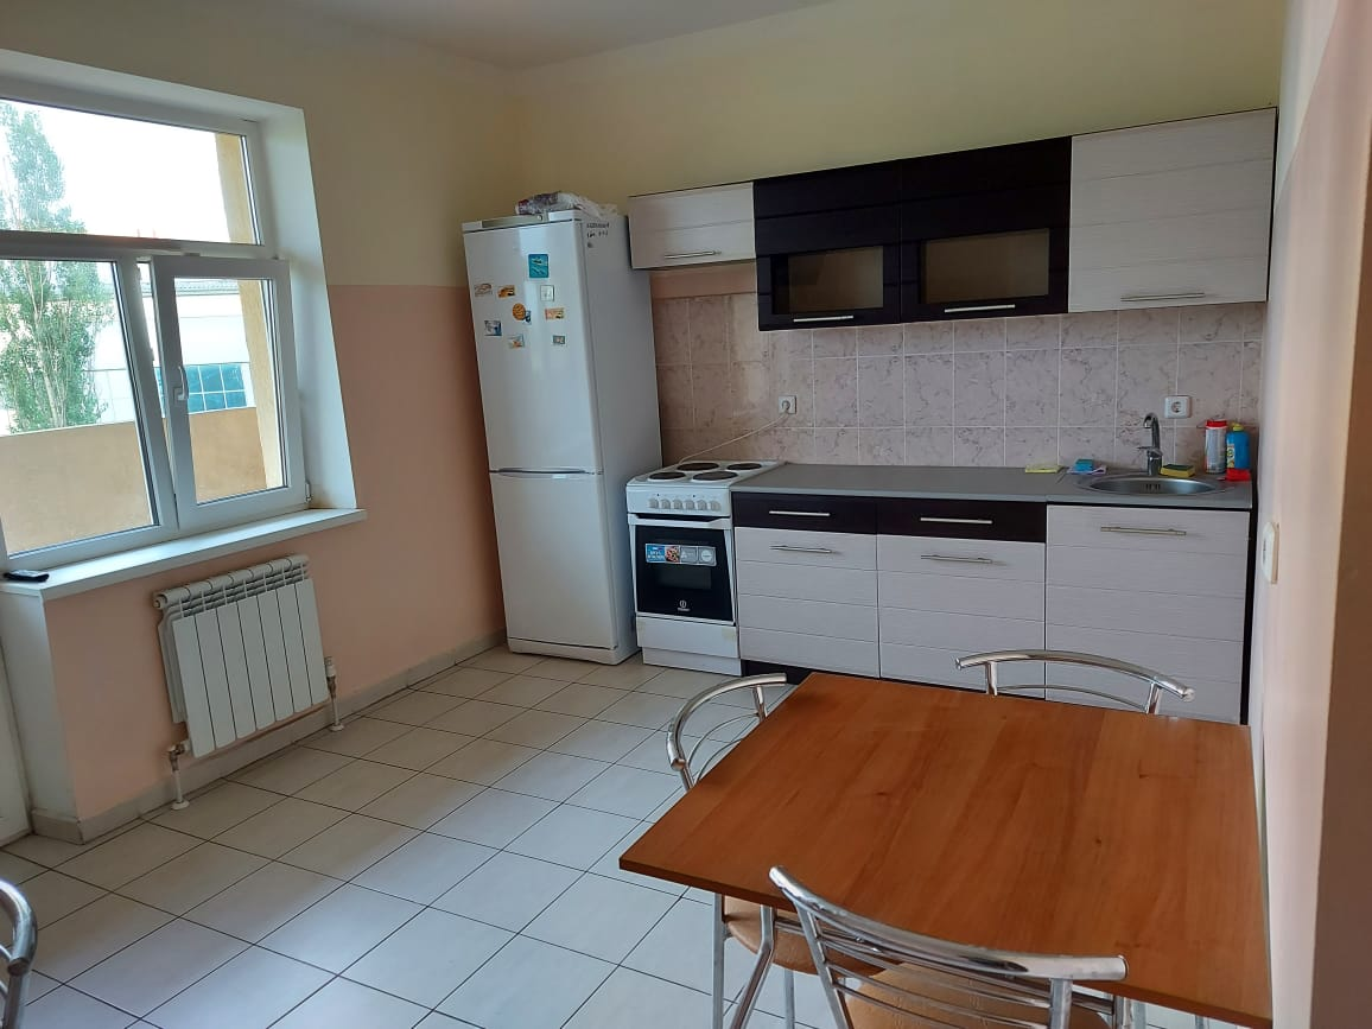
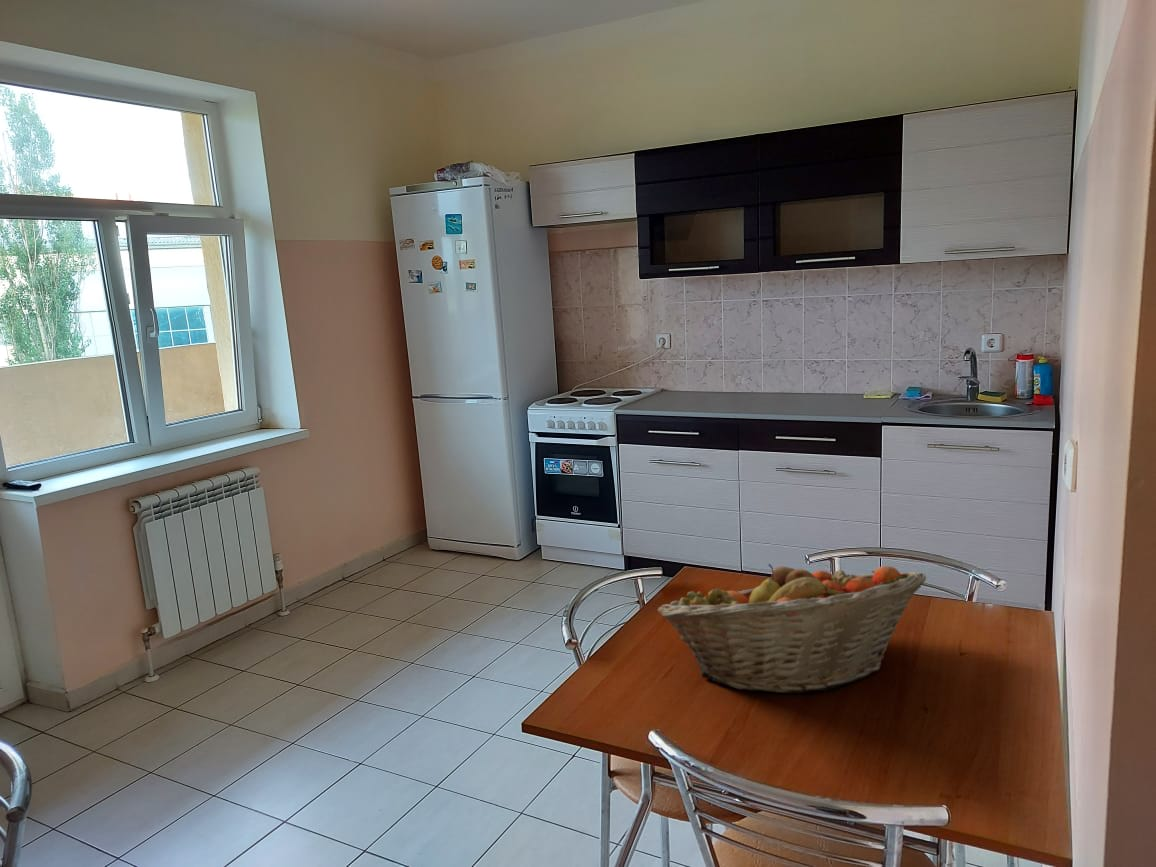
+ fruit basket (789, 613)
